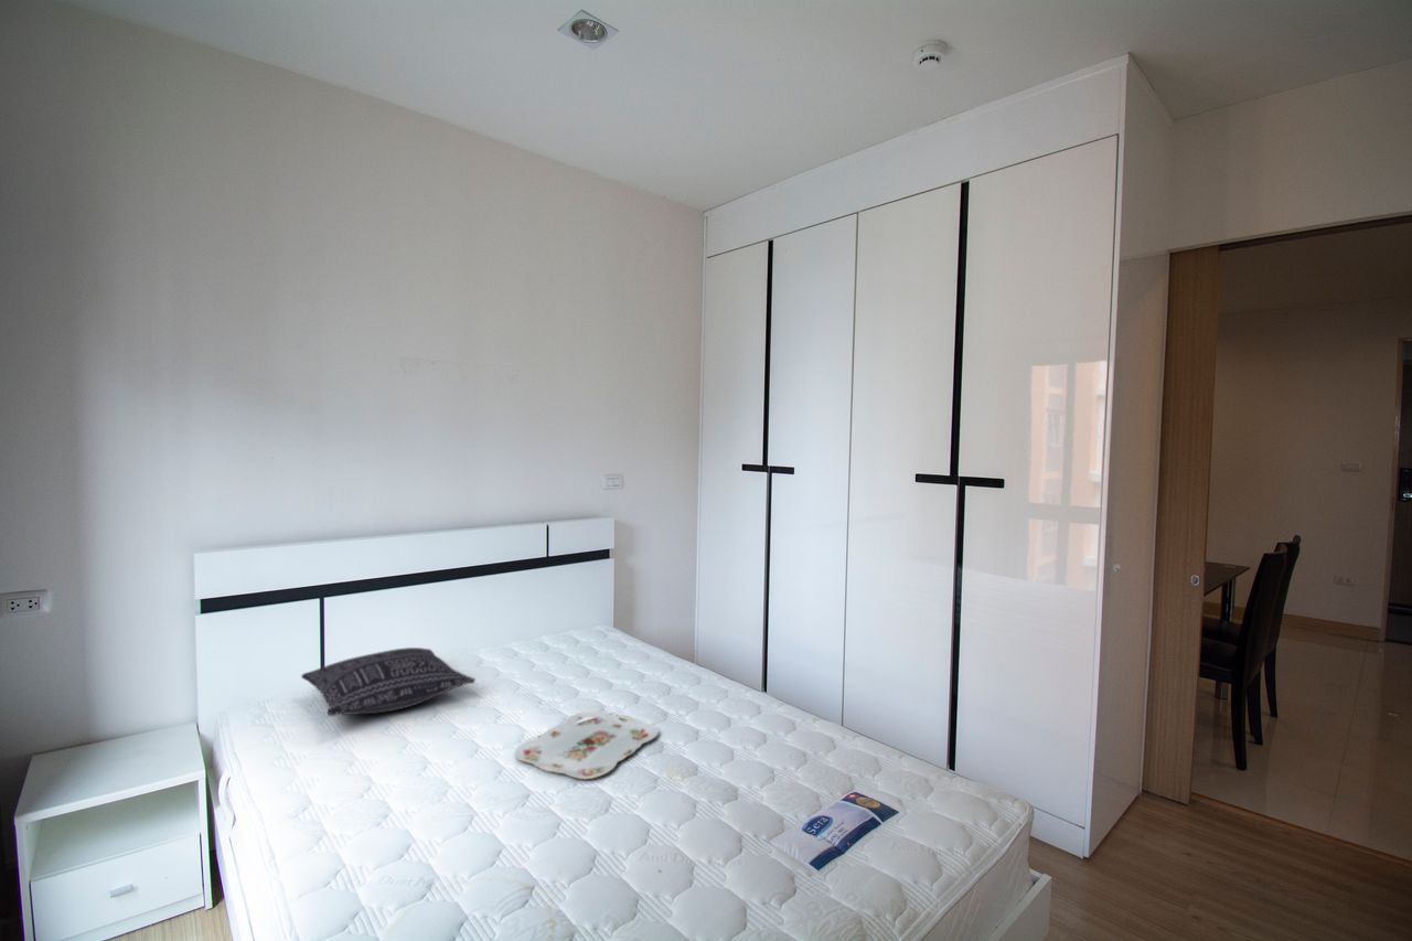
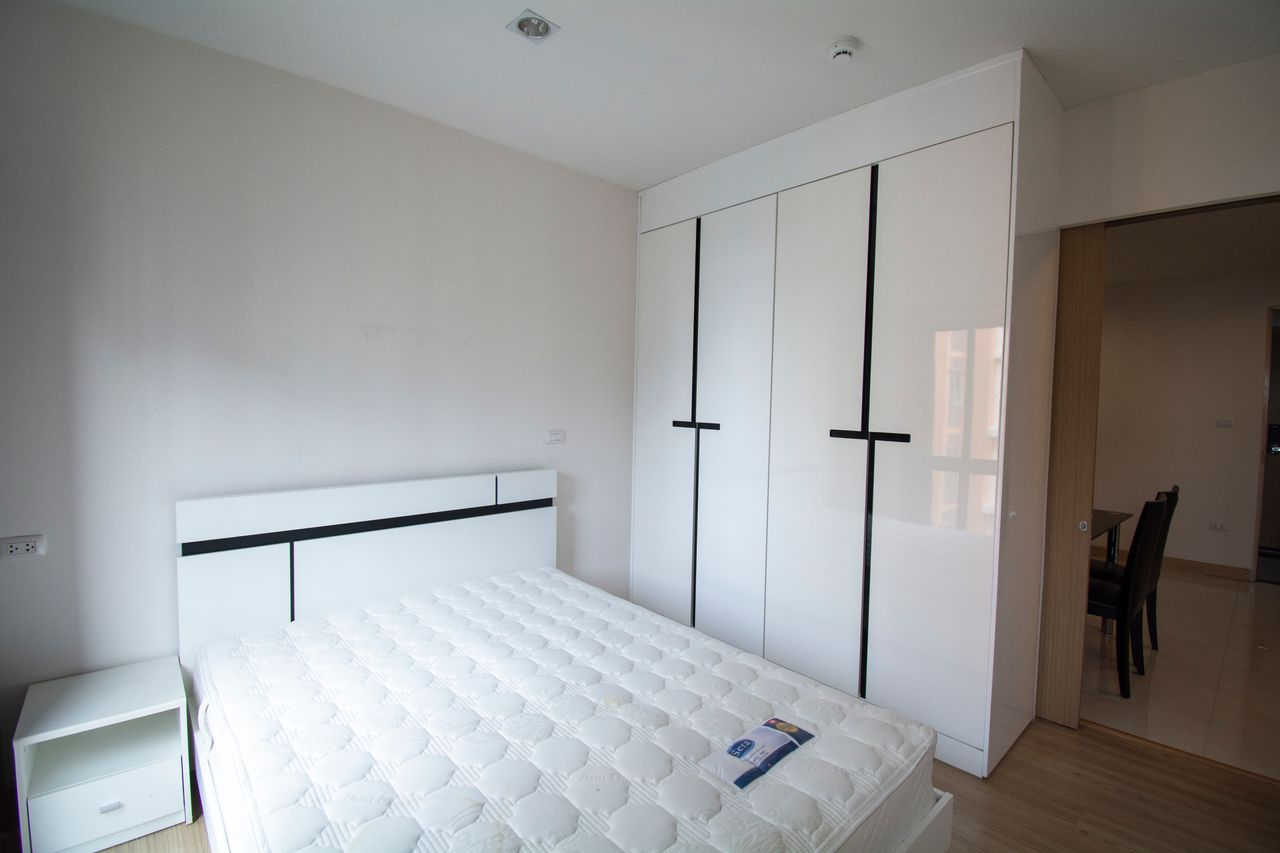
- serving tray (589, 742)
- pillow (386, 677)
